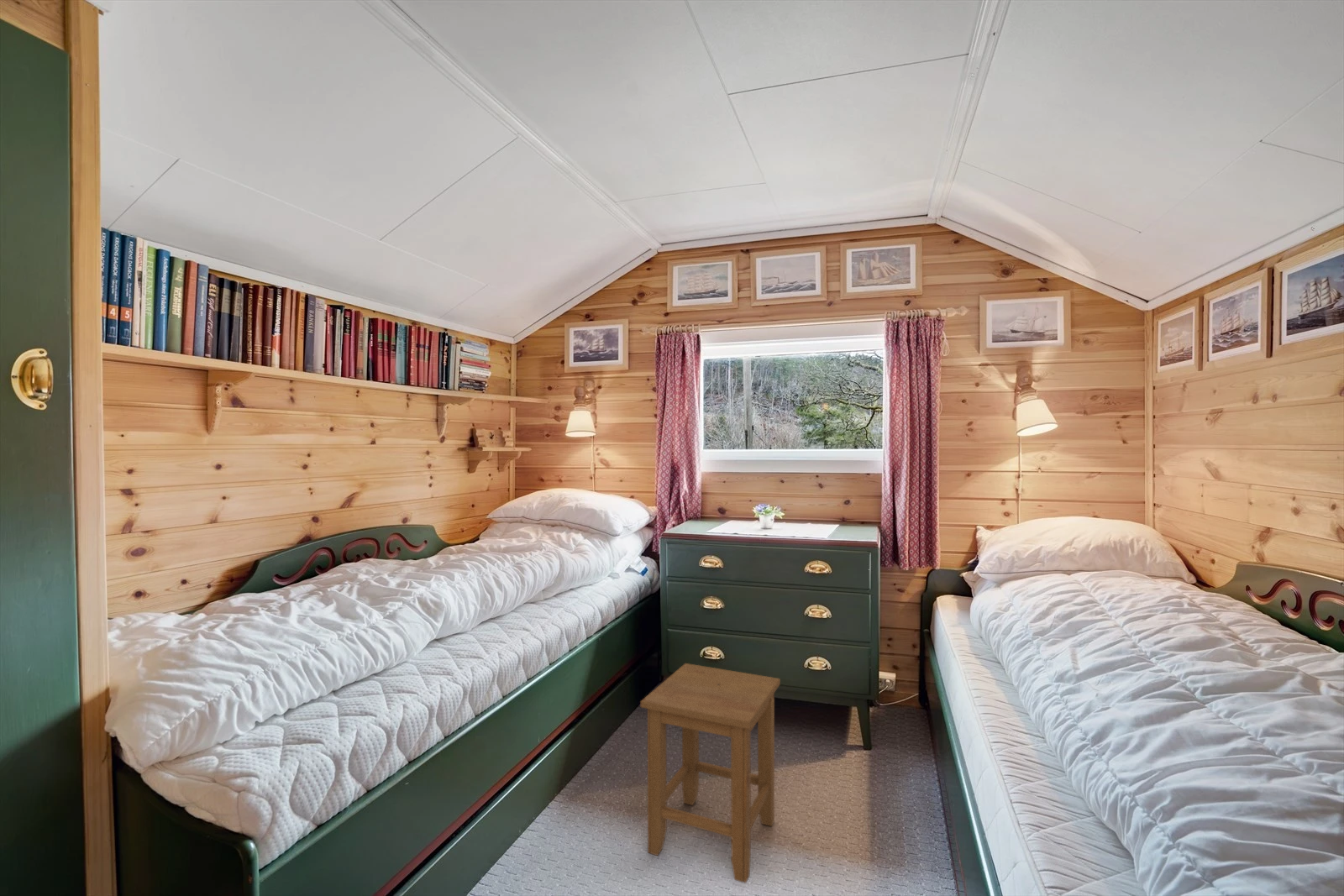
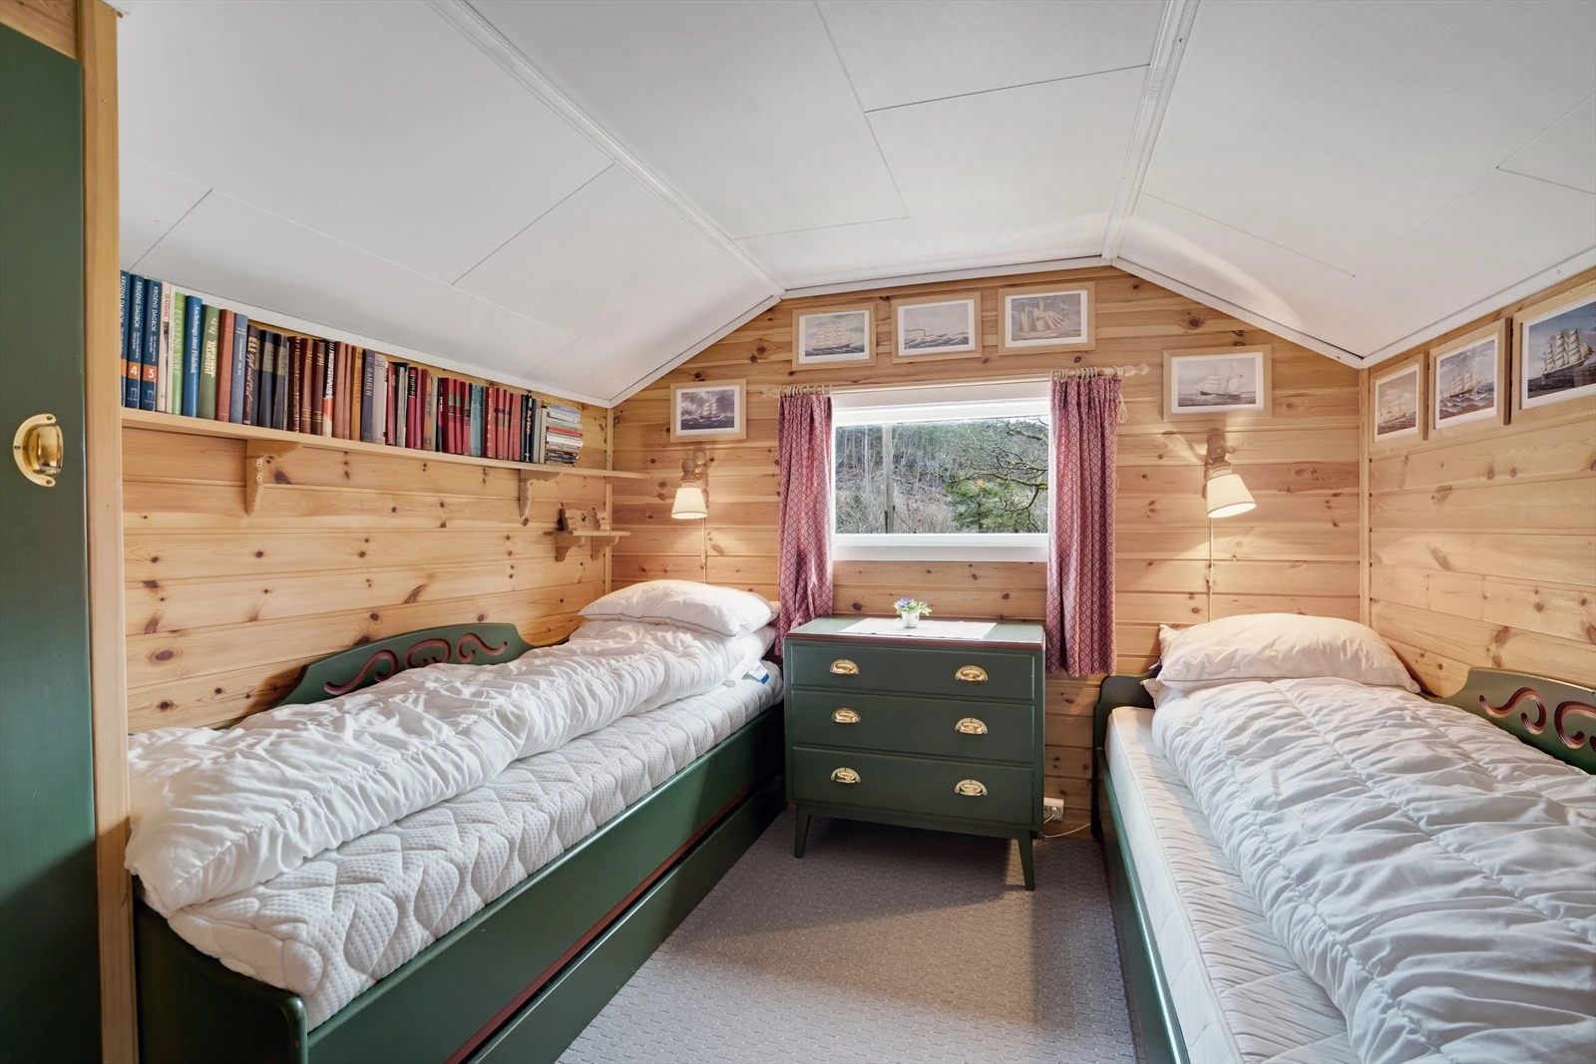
- stool (712, 764)
